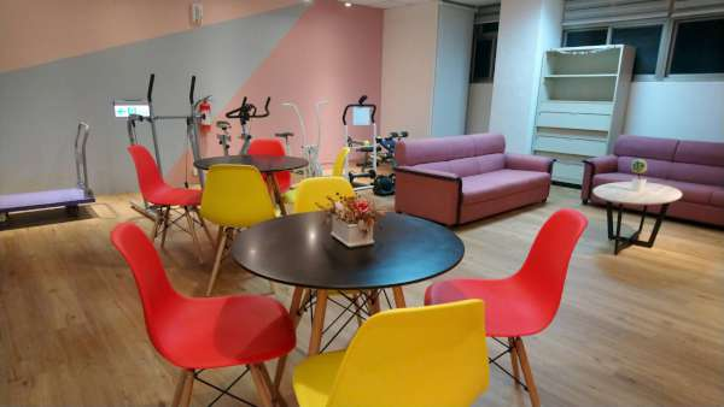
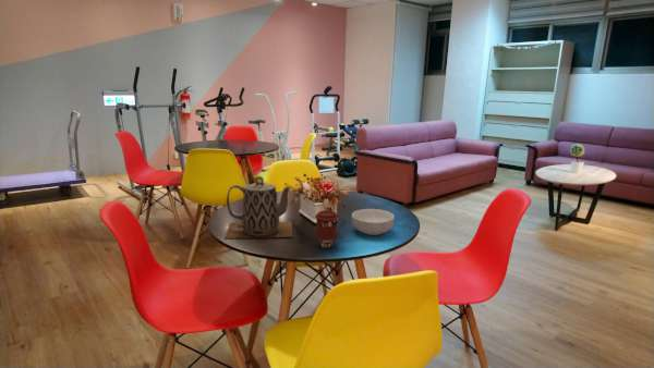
+ cereal bowl (372, 223)
+ teapot (258, 203)
+ coffee cup (326, 229)
